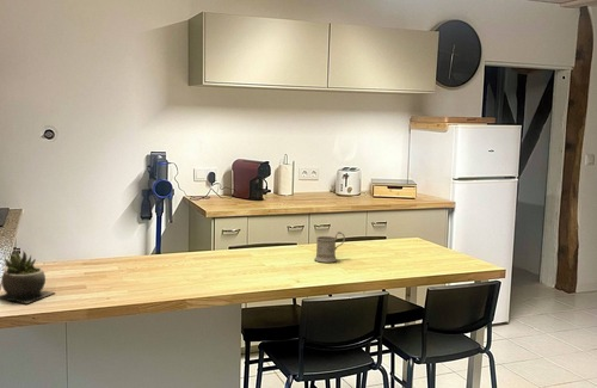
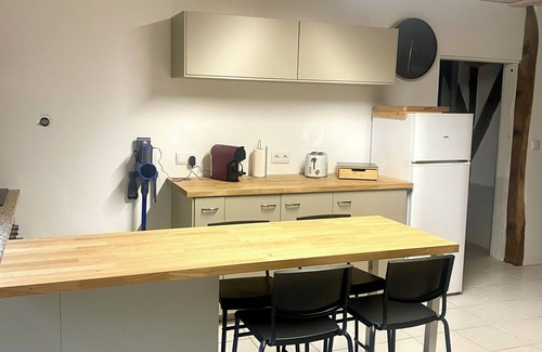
- succulent plant (24, 273)
- mug (330, 246)
